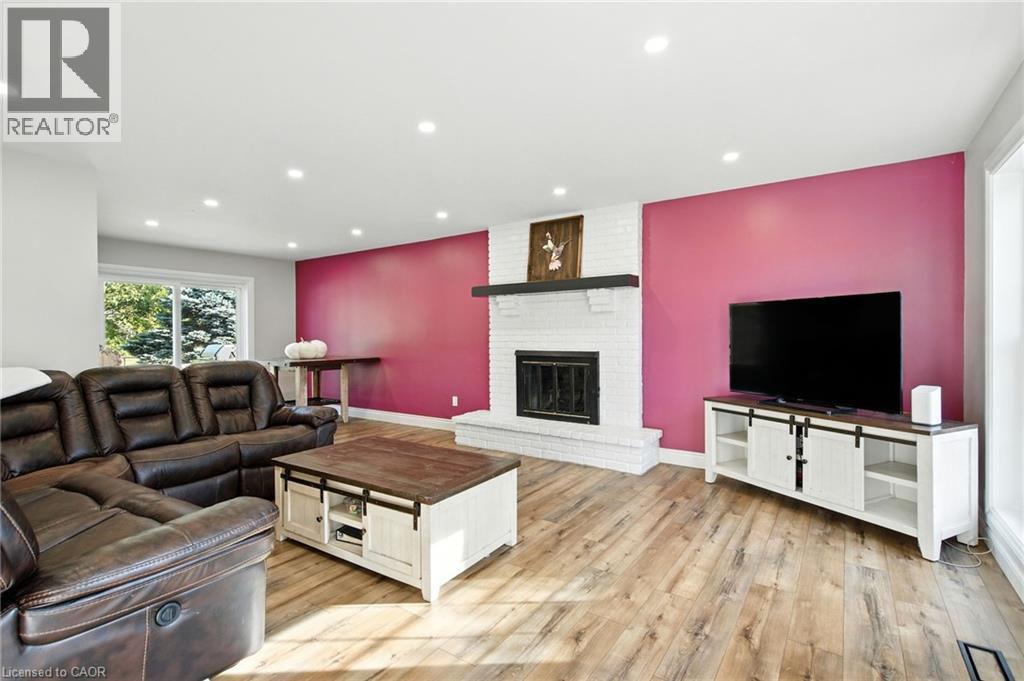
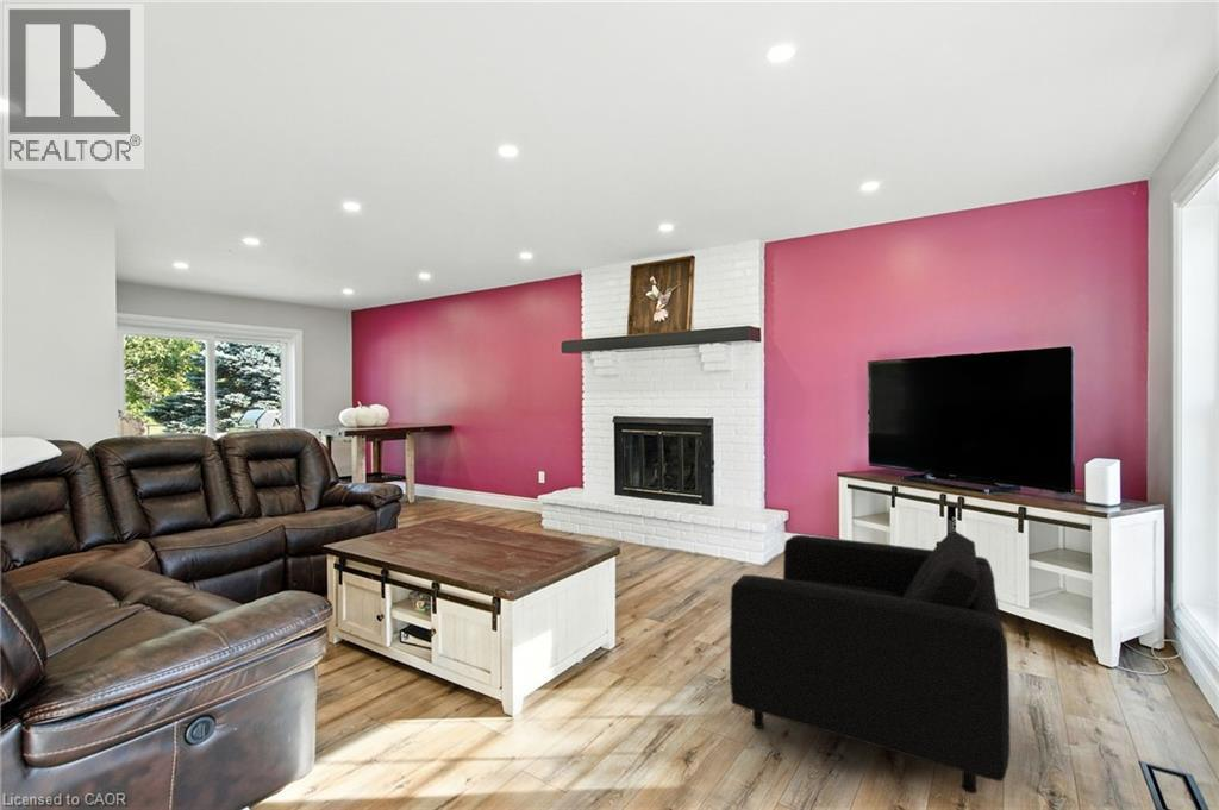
+ armchair (869, 627)
